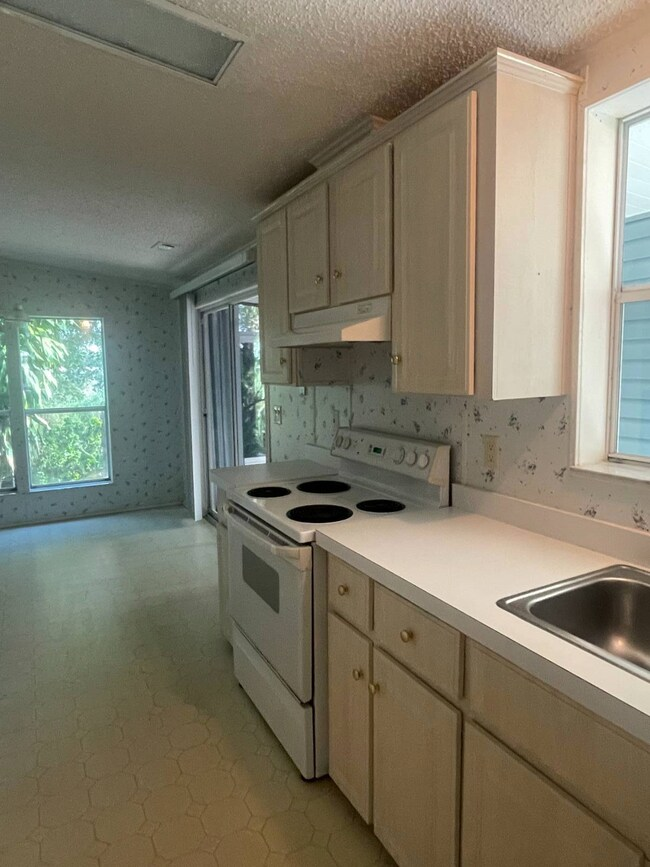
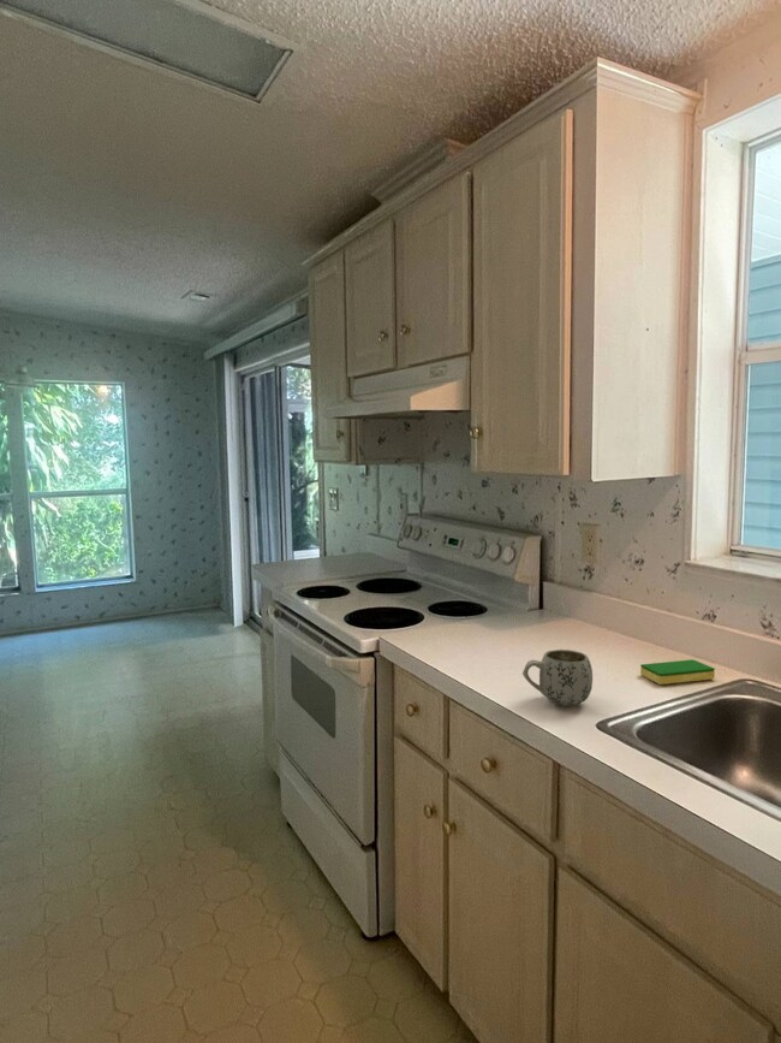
+ mug (556, 678)
+ dish sponge (676, 671)
